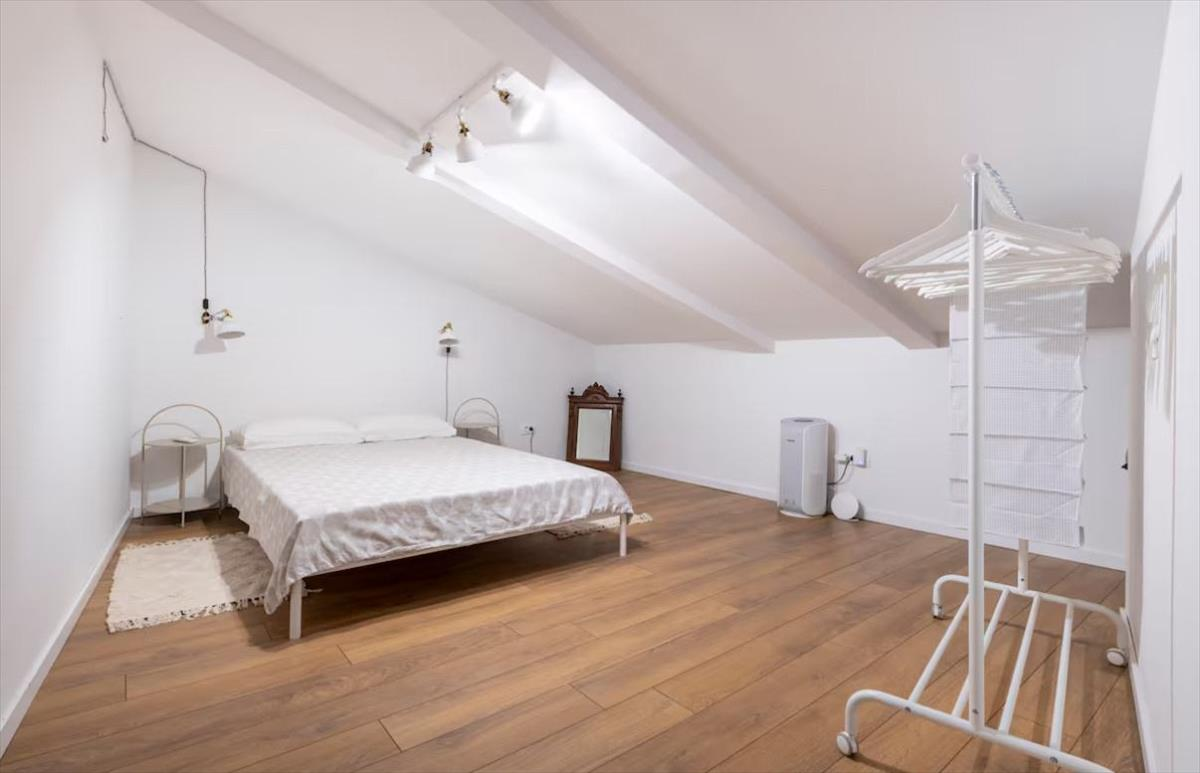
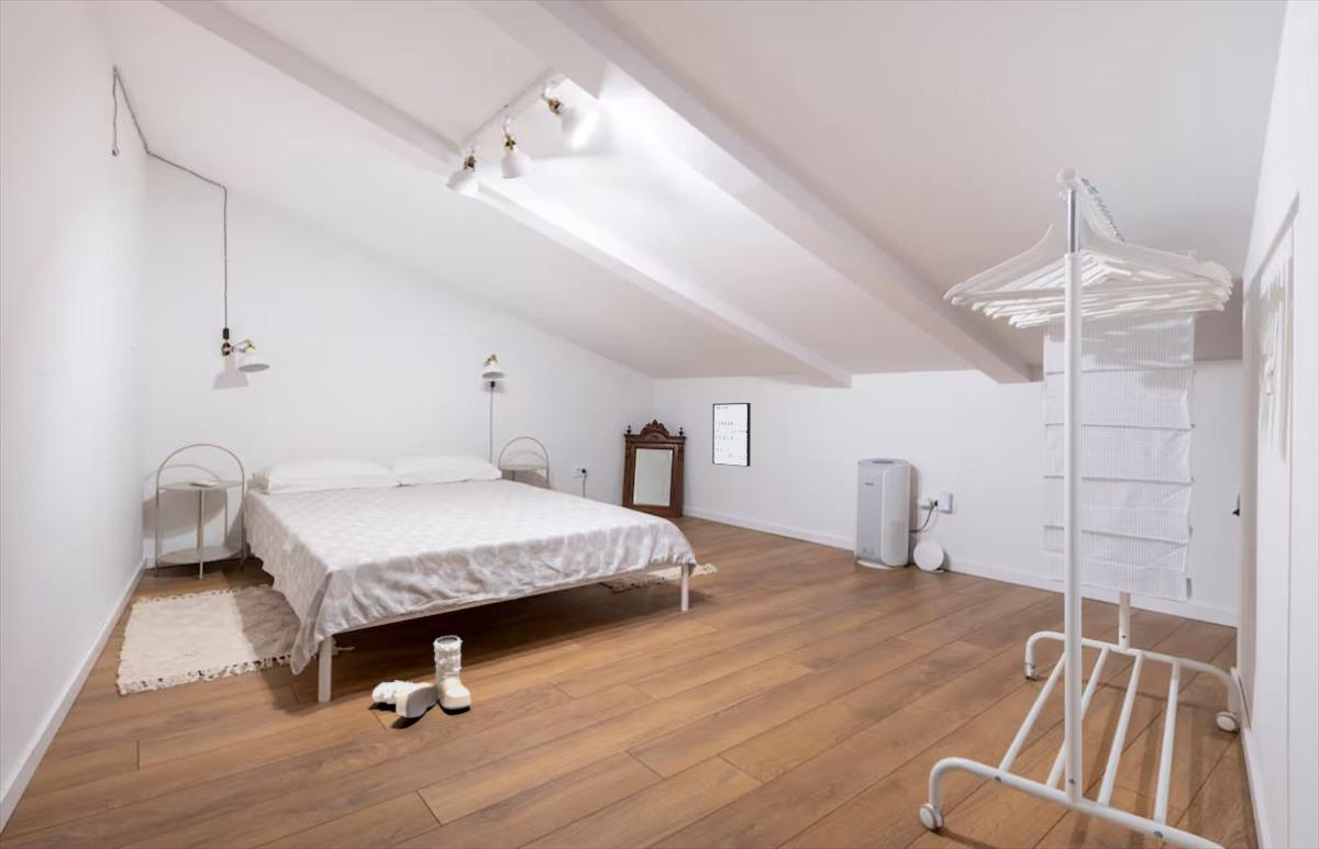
+ boots (423, 682)
+ wall art (731, 434)
